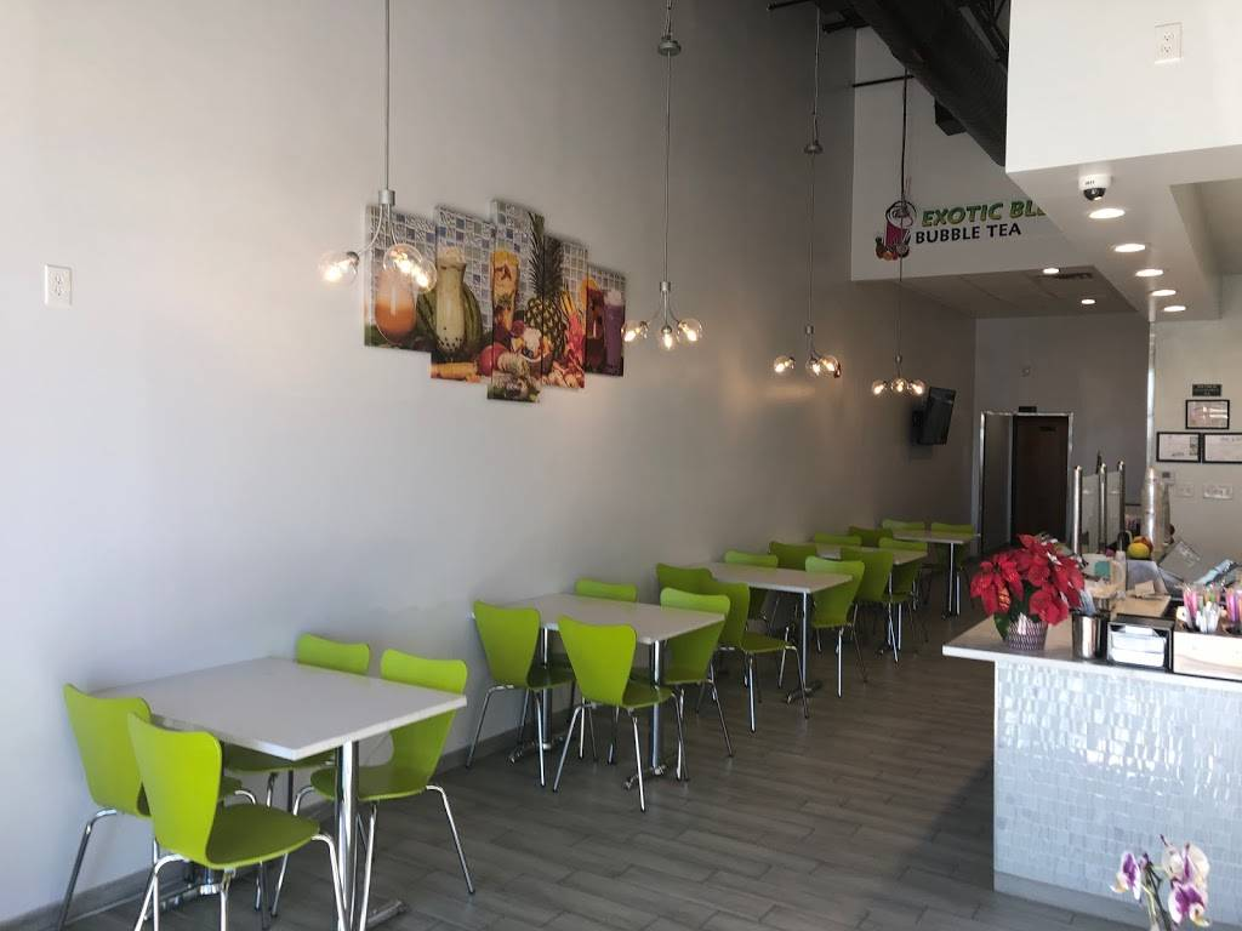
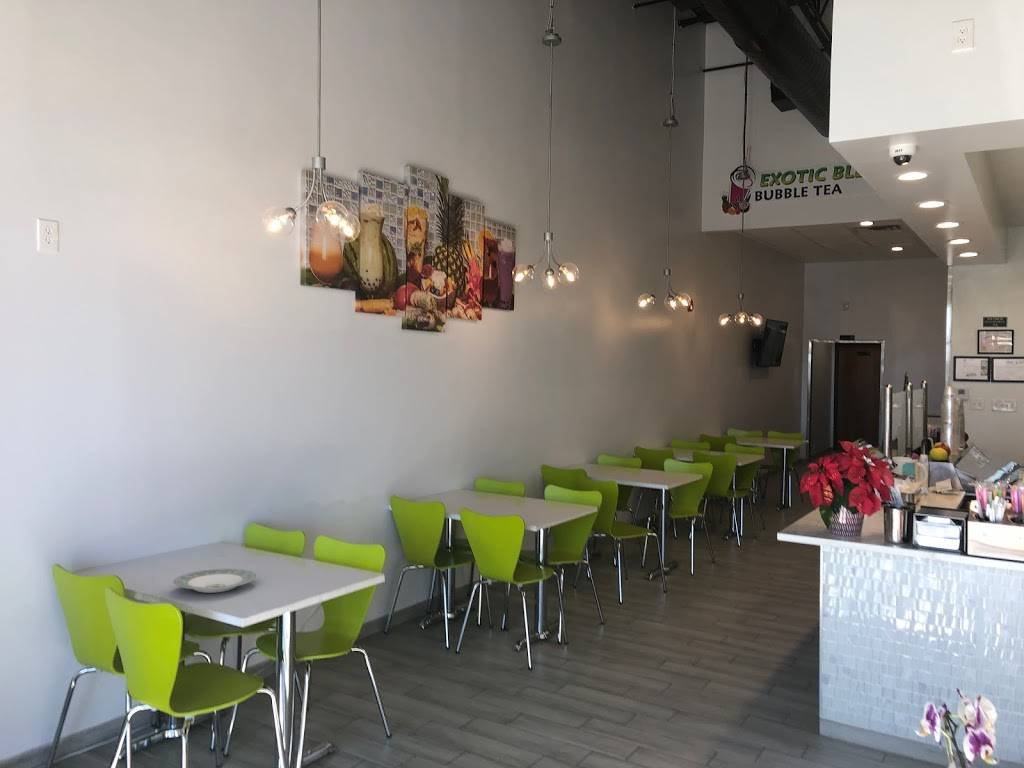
+ plate (215, 583)
